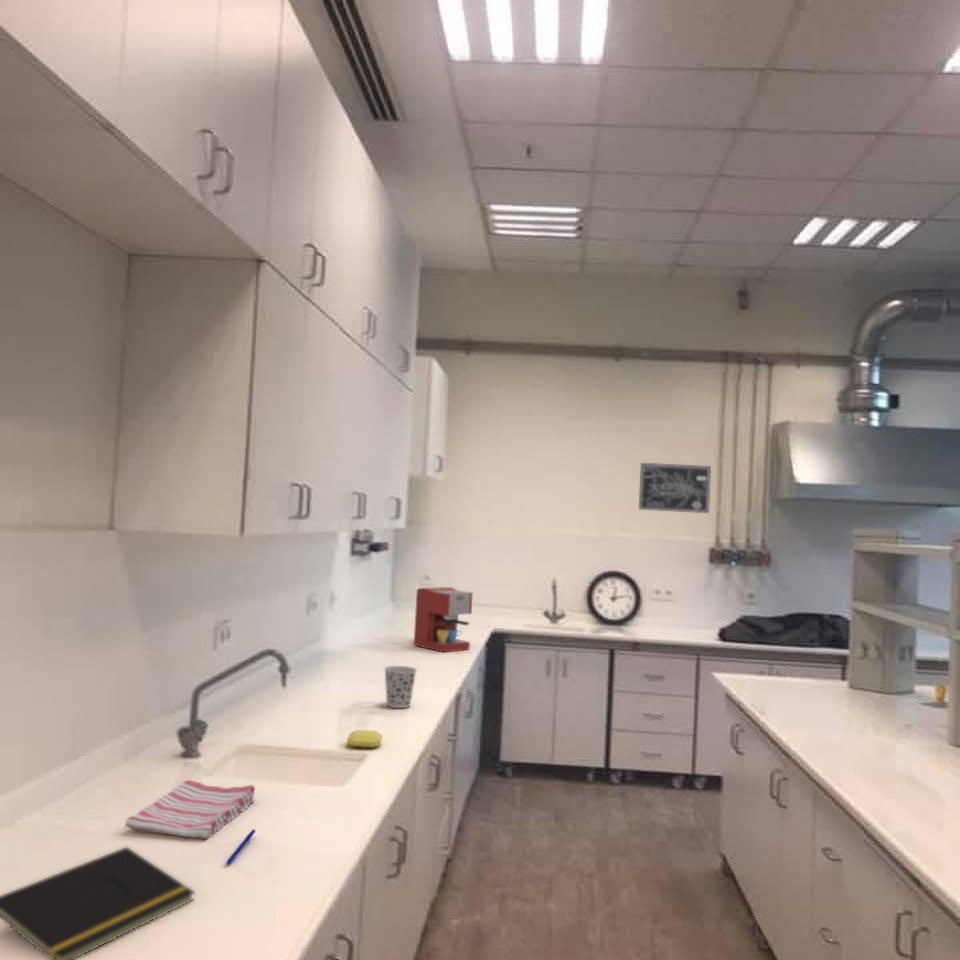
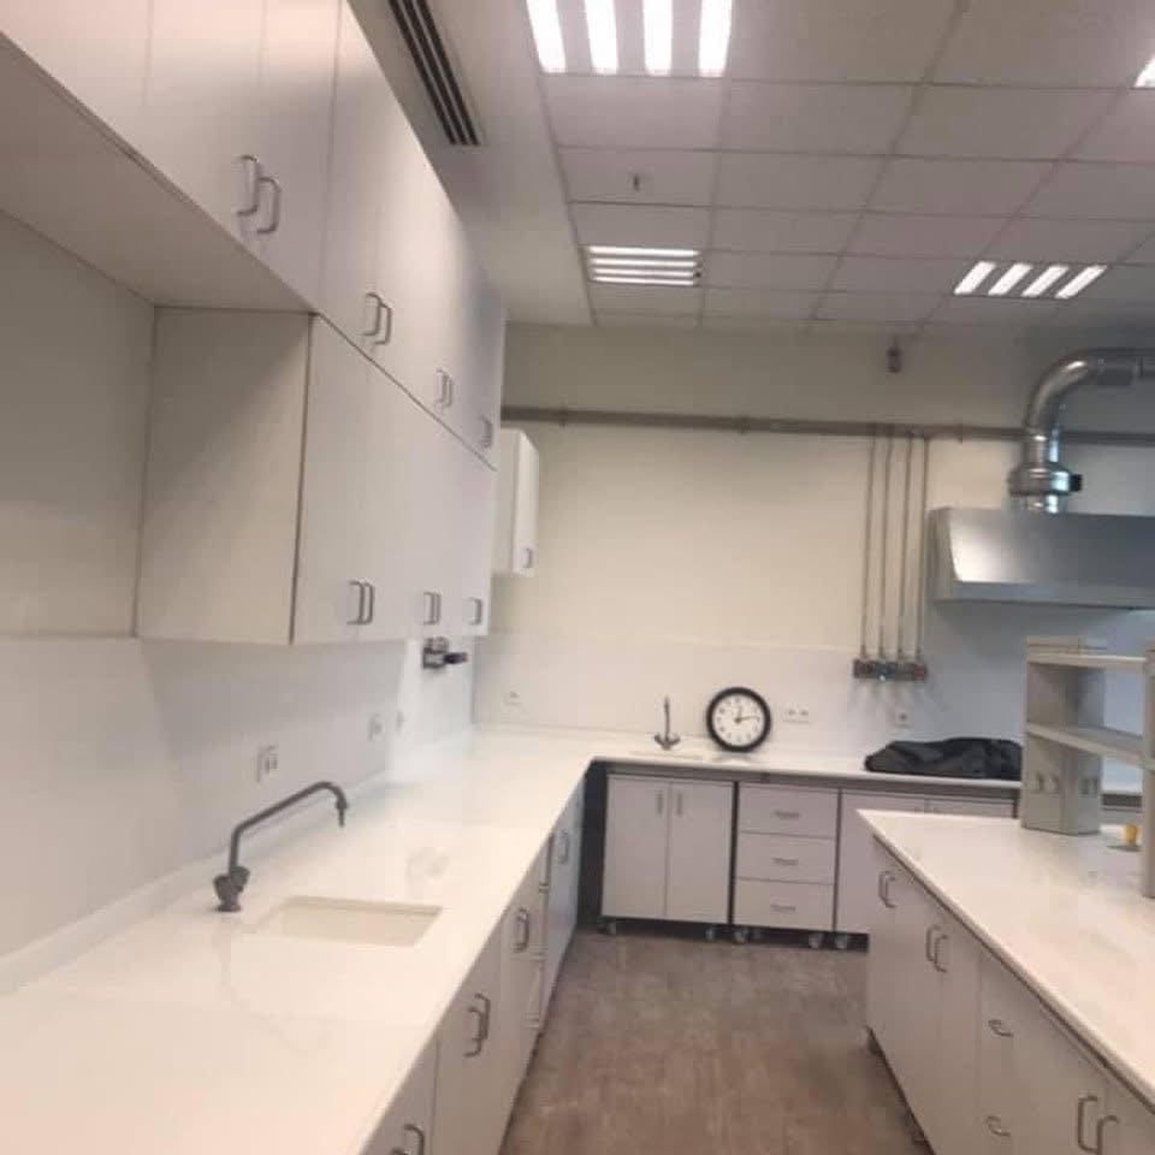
- cup (399, 687)
- wall art (674, 487)
- notepad (96, 899)
- coffee maker (443, 618)
- soap bar (364, 738)
- dish towel (194, 806)
- pen (240, 847)
